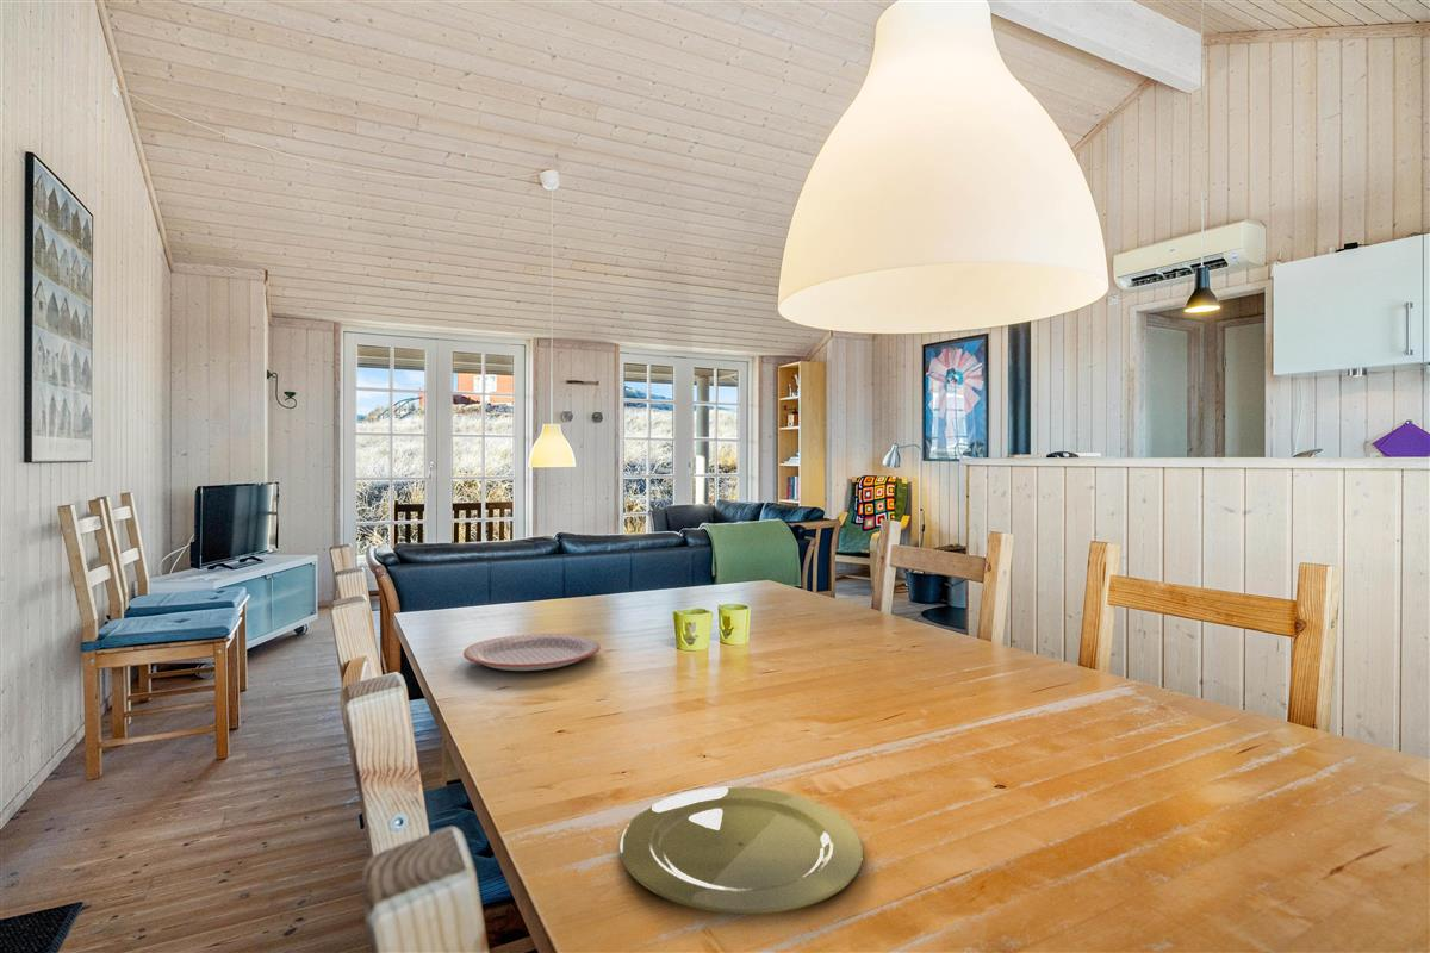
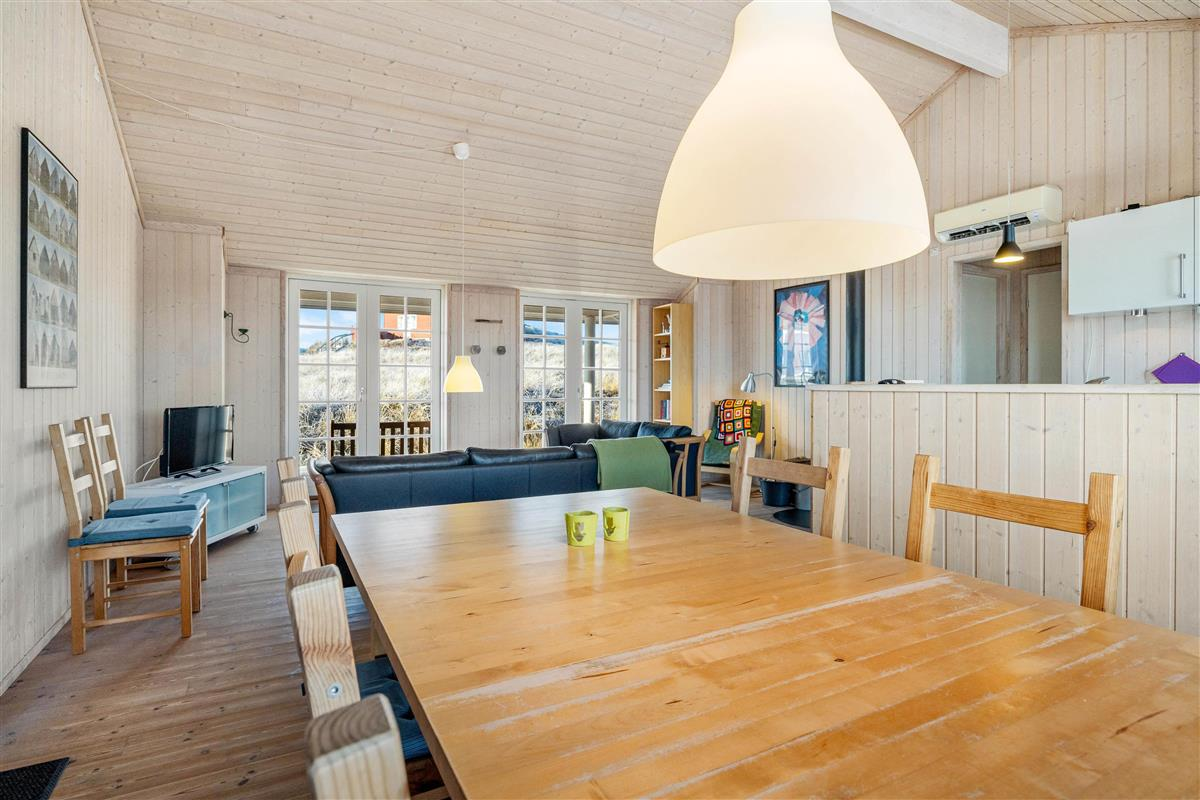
- plate (533, 653)
- plate (740, 841)
